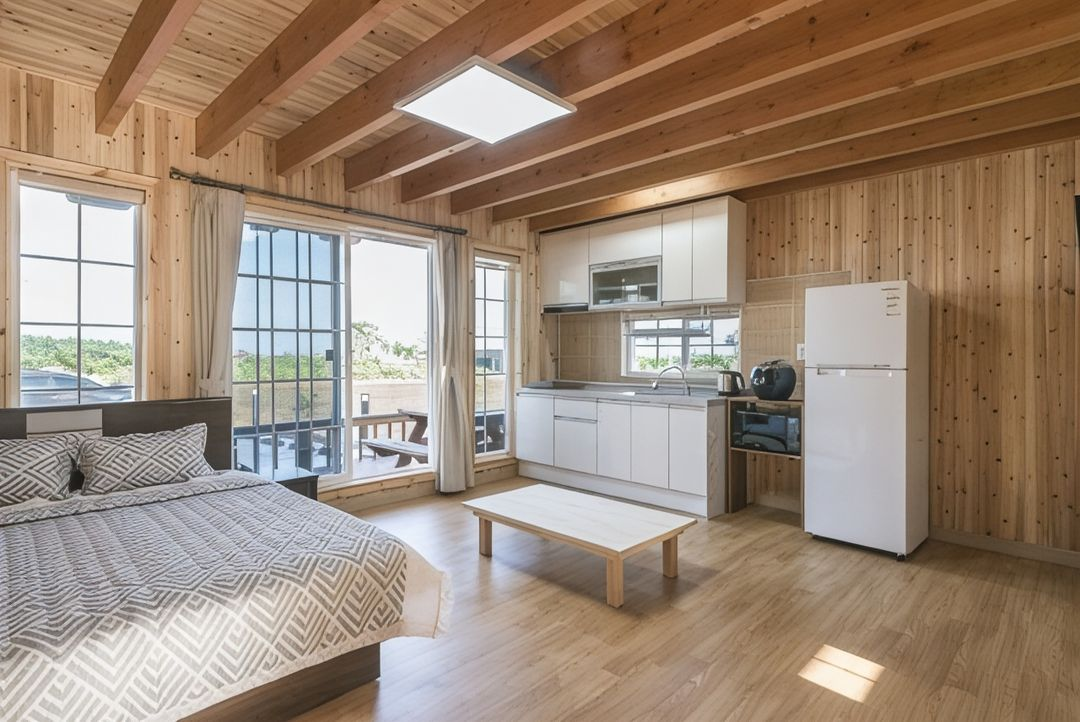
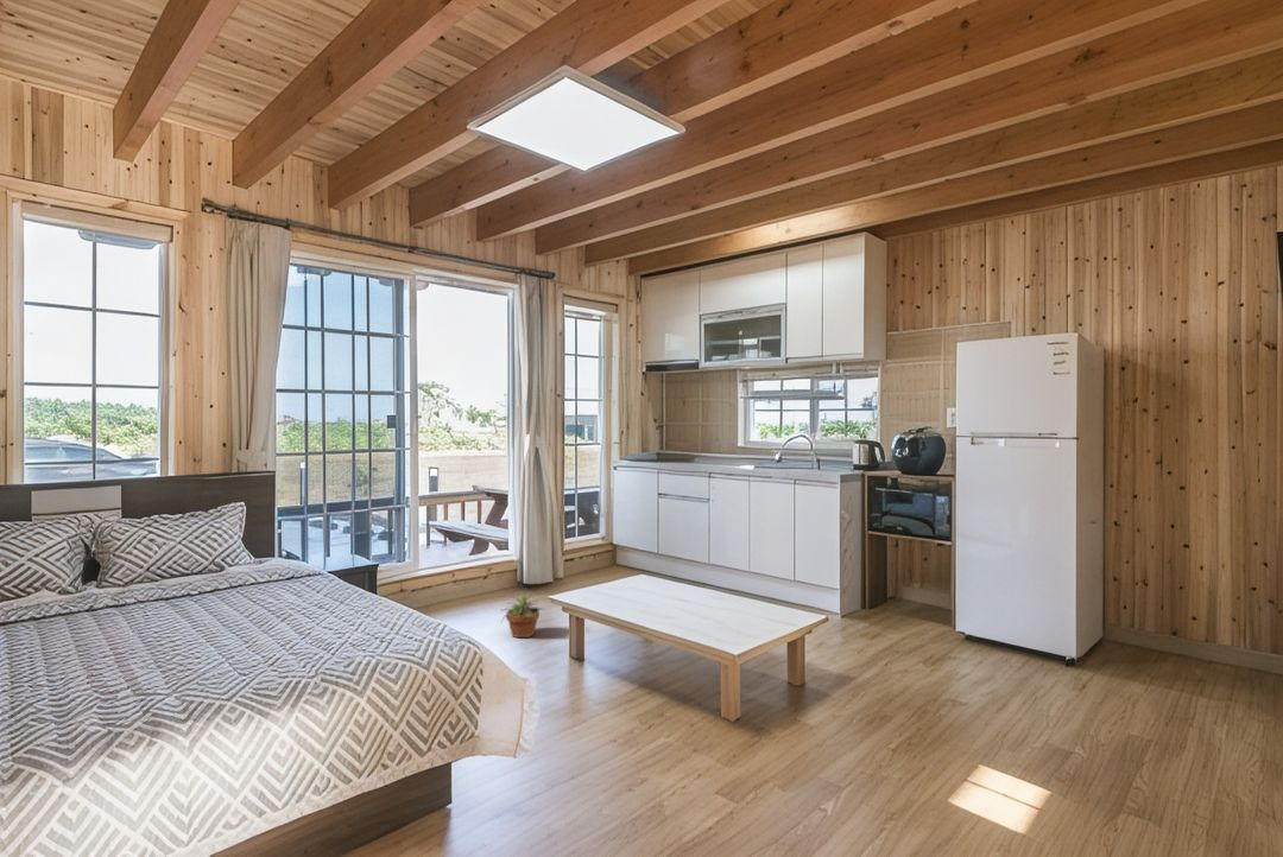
+ potted plant (522, 612)
